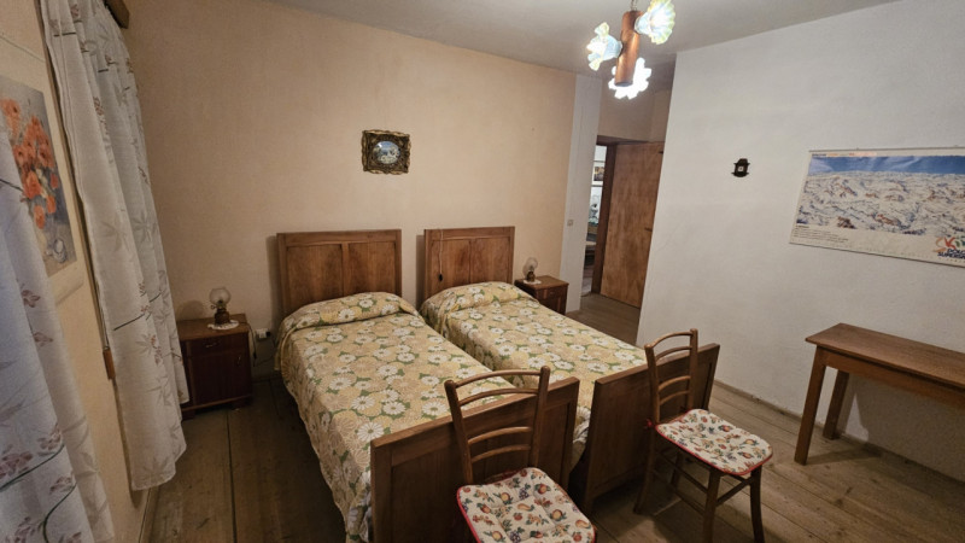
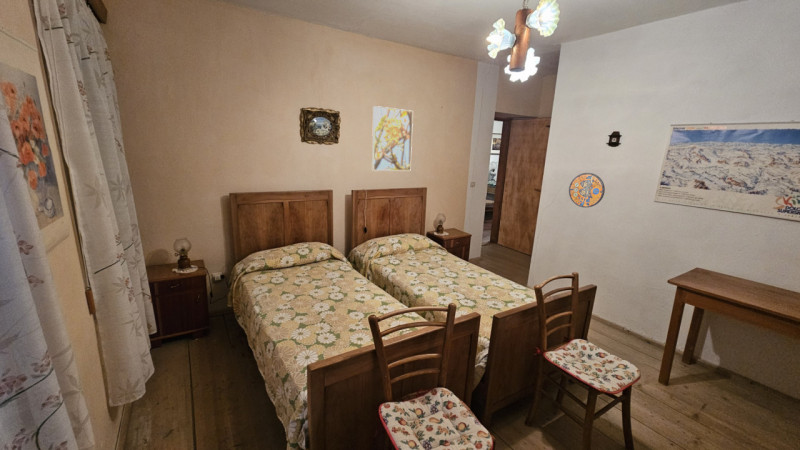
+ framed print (392, 140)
+ manhole cover (586, 190)
